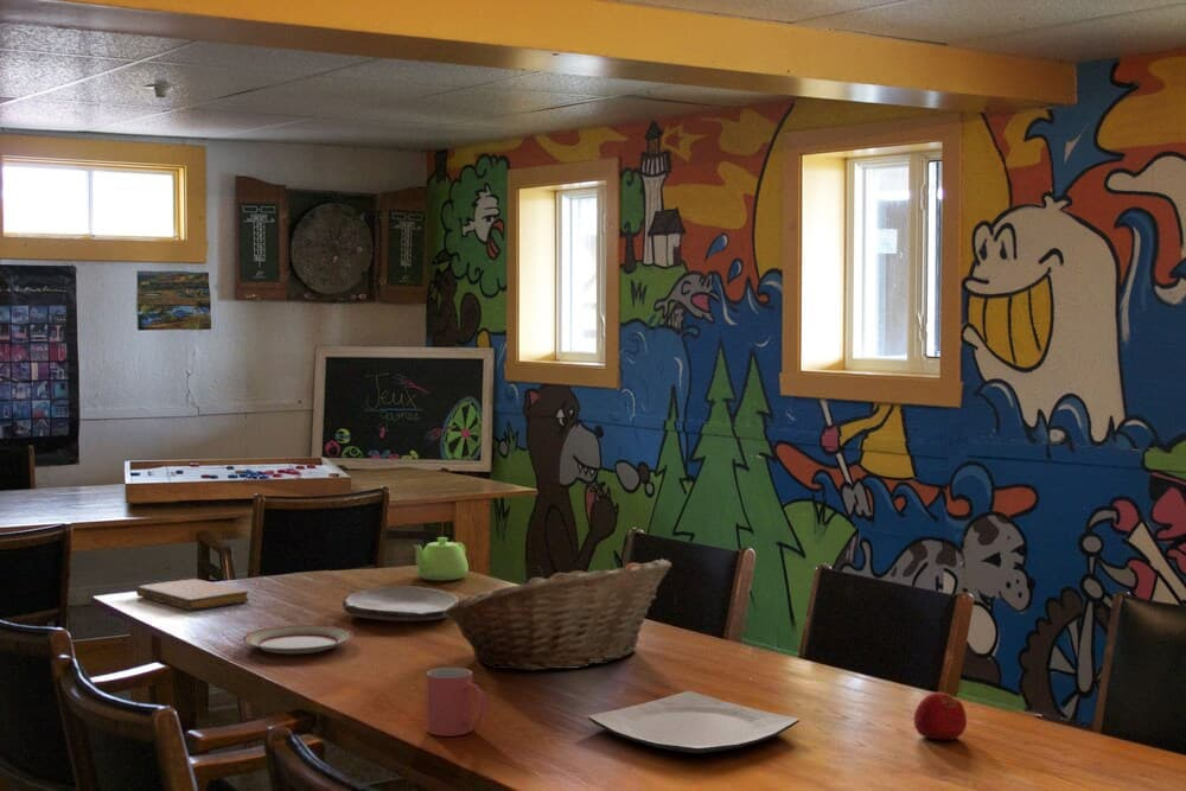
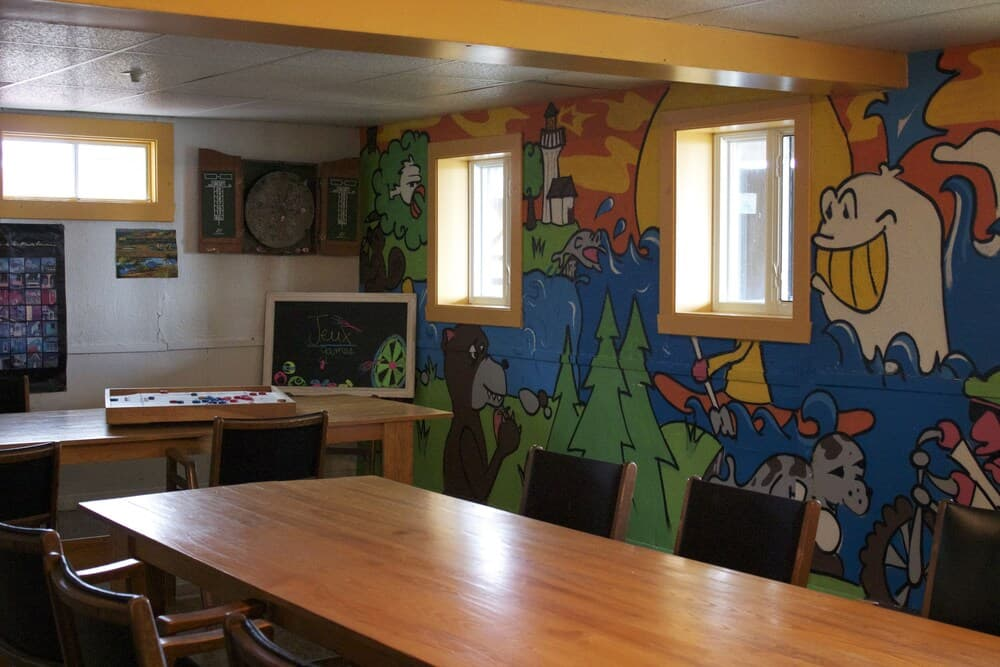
- teapot (439, 557)
- notebook (192, 593)
- fruit basket (561, 606)
- plate (401, 605)
- plate (693, 725)
- plate (298, 640)
- mug (458, 703)
- apple (939, 714)
